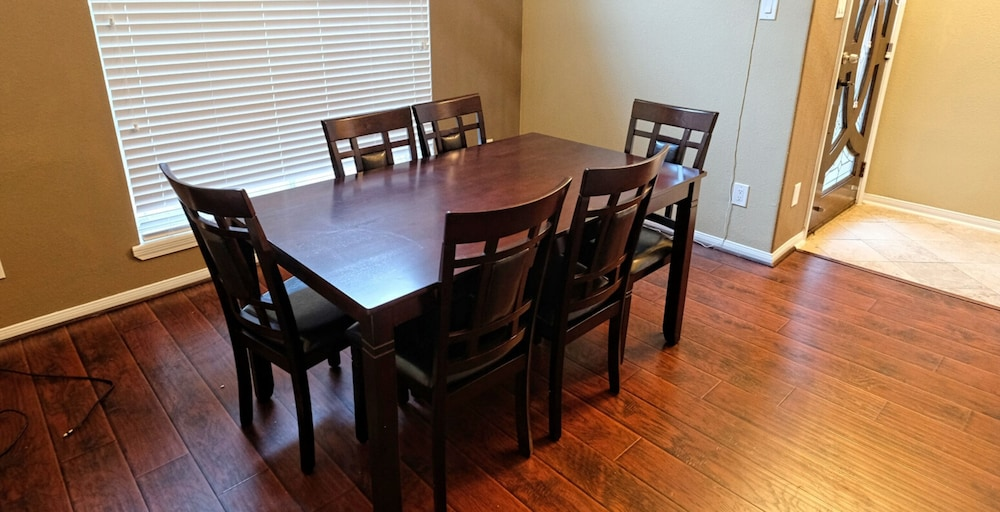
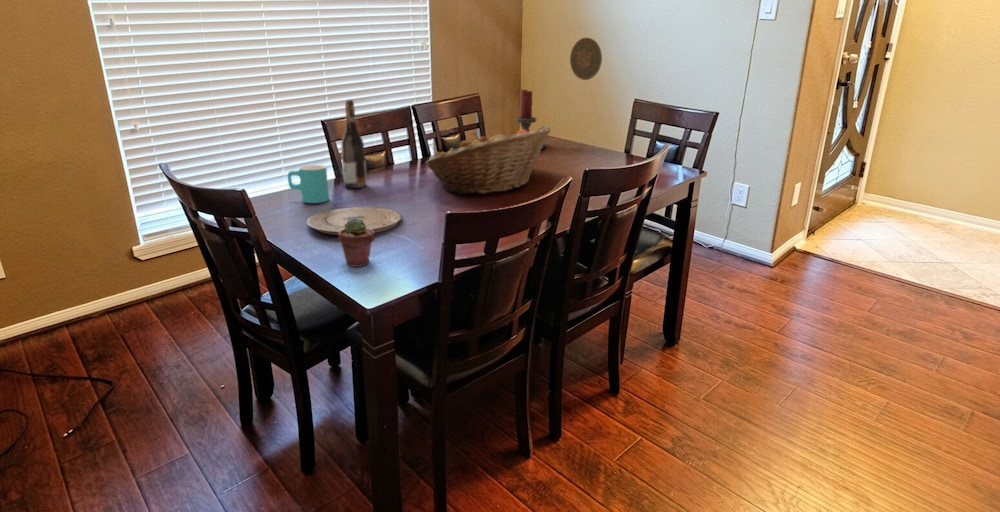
+ decorative plate (584, 59)
+ wine bottle (352, 143)
+ potted succulent (356, 240)
+ cup (309, 183)
+ fruit basket (490, 155)
+ candle holder (524, 119)
+ plate (353, 218)
